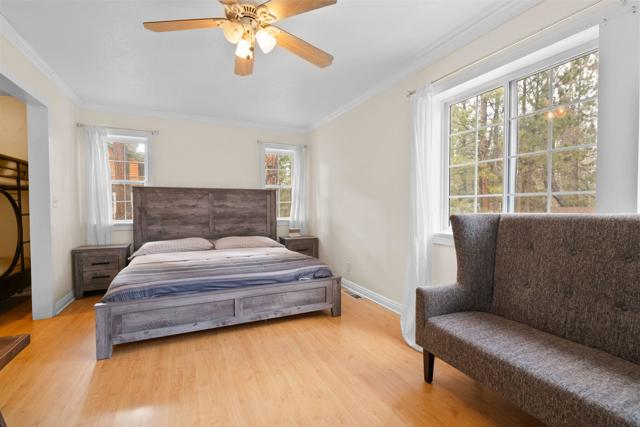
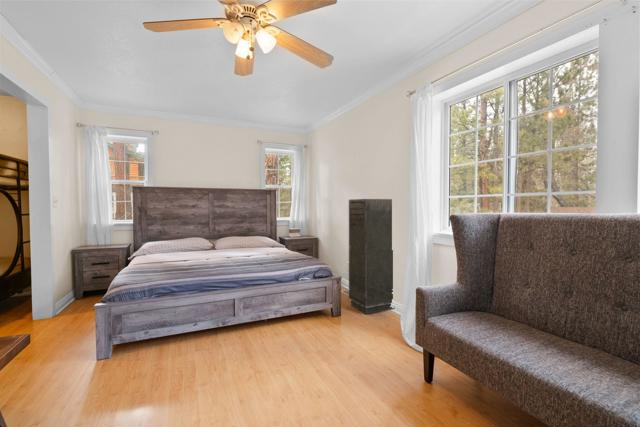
+ storage cabinet (371, 253)
